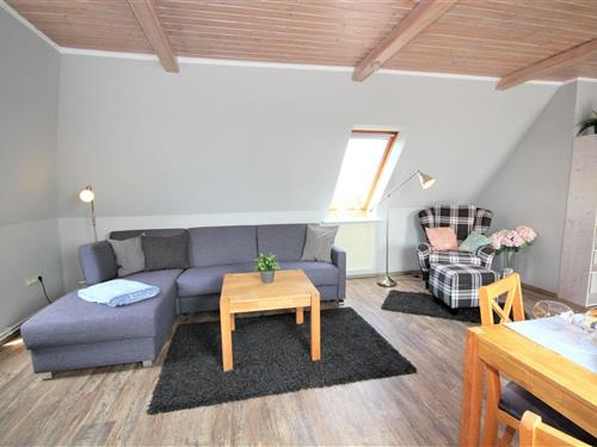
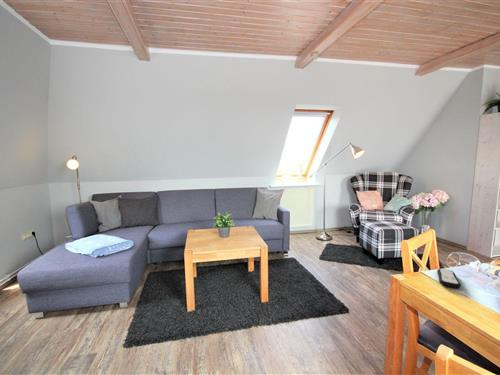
+ remote control (447, 277)
